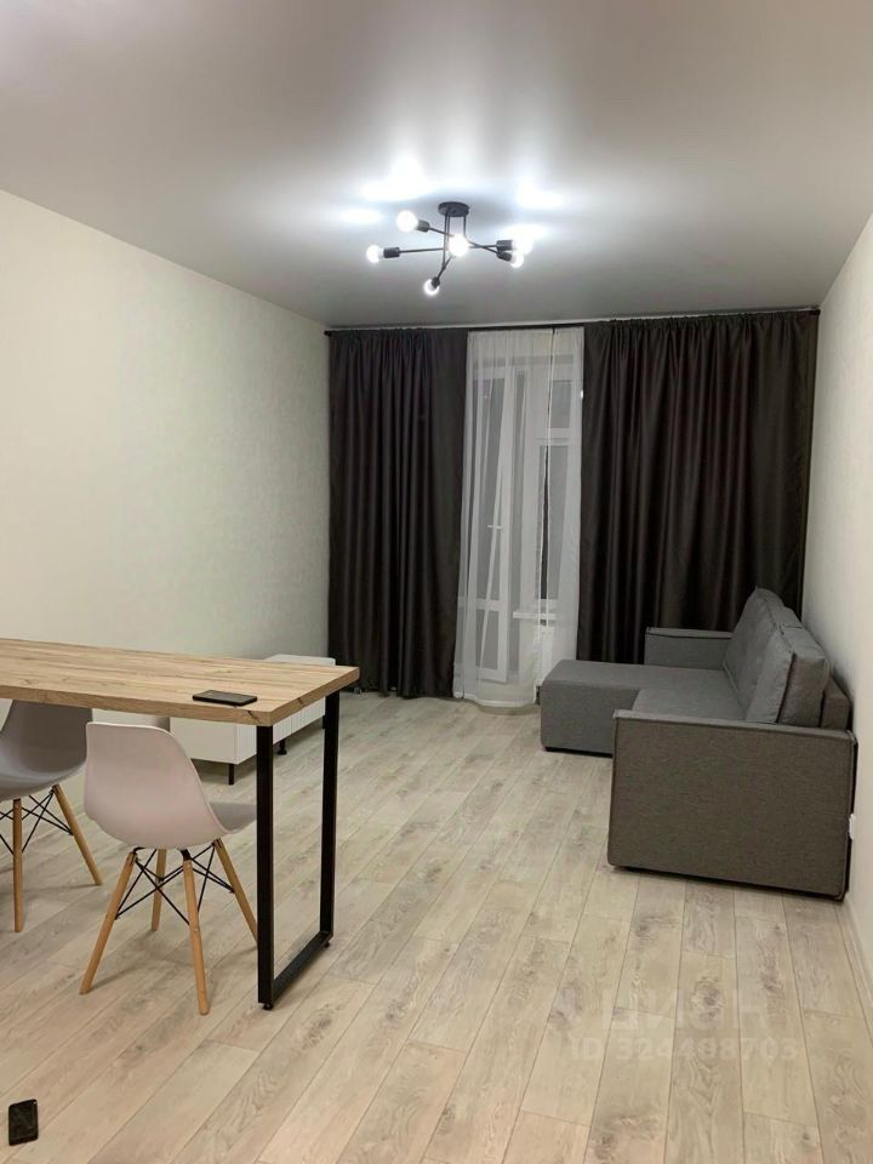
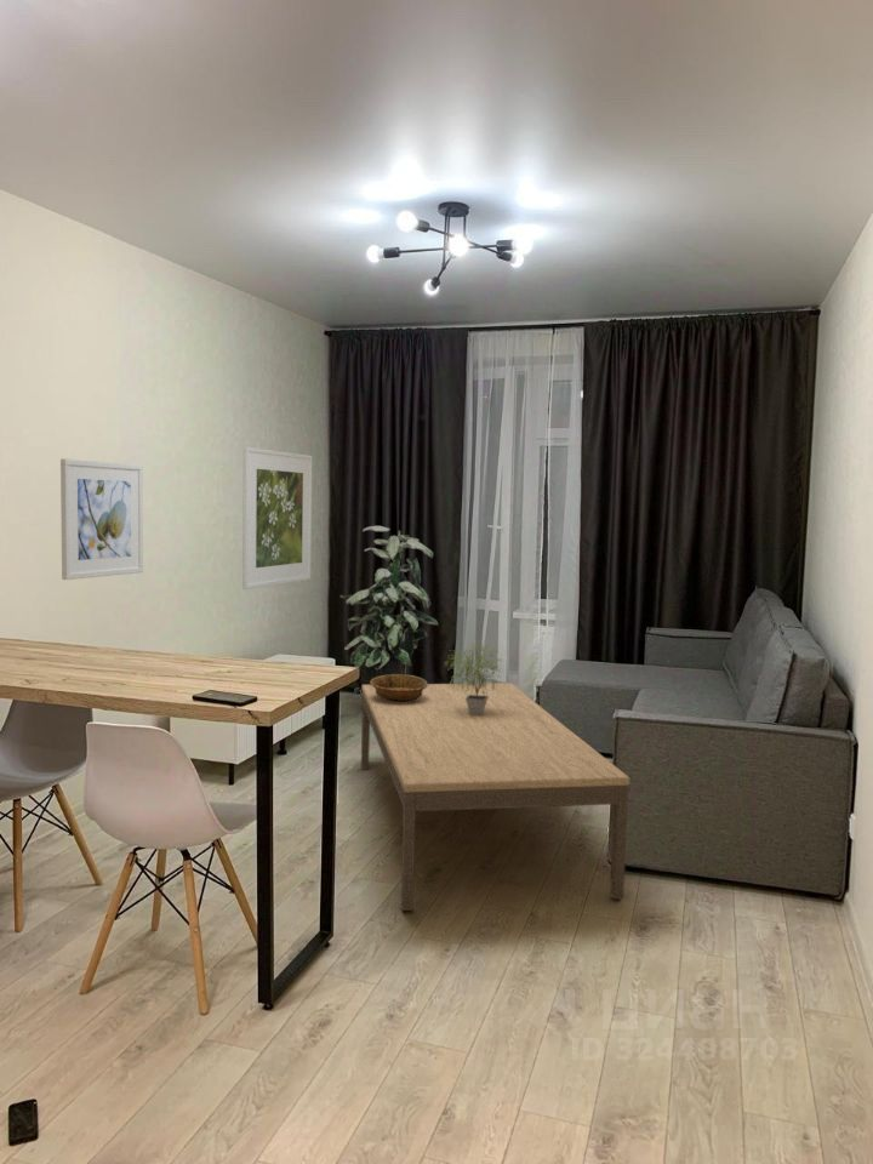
+ indoor plant (386, 618)
+ potted plant (473, 673)
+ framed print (104, 519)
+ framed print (279, 518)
+ coffee table (468, 771)
+ decorative bowl (399, 689)
